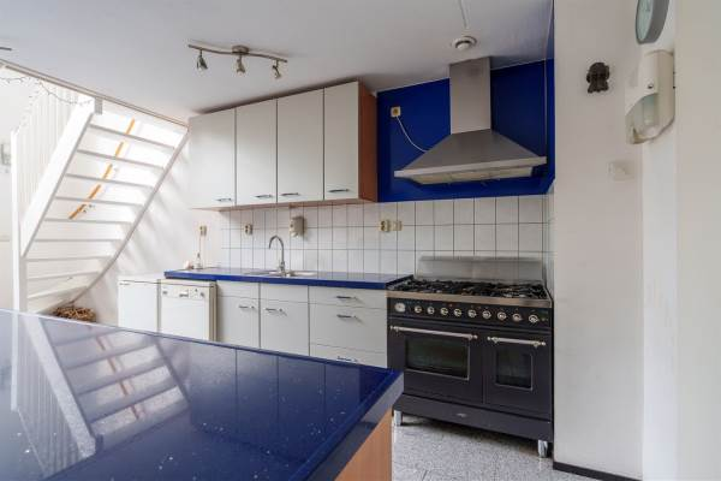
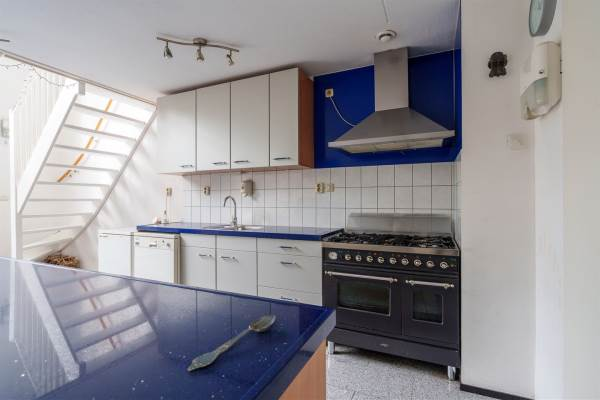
+ spoon (238, 338)
